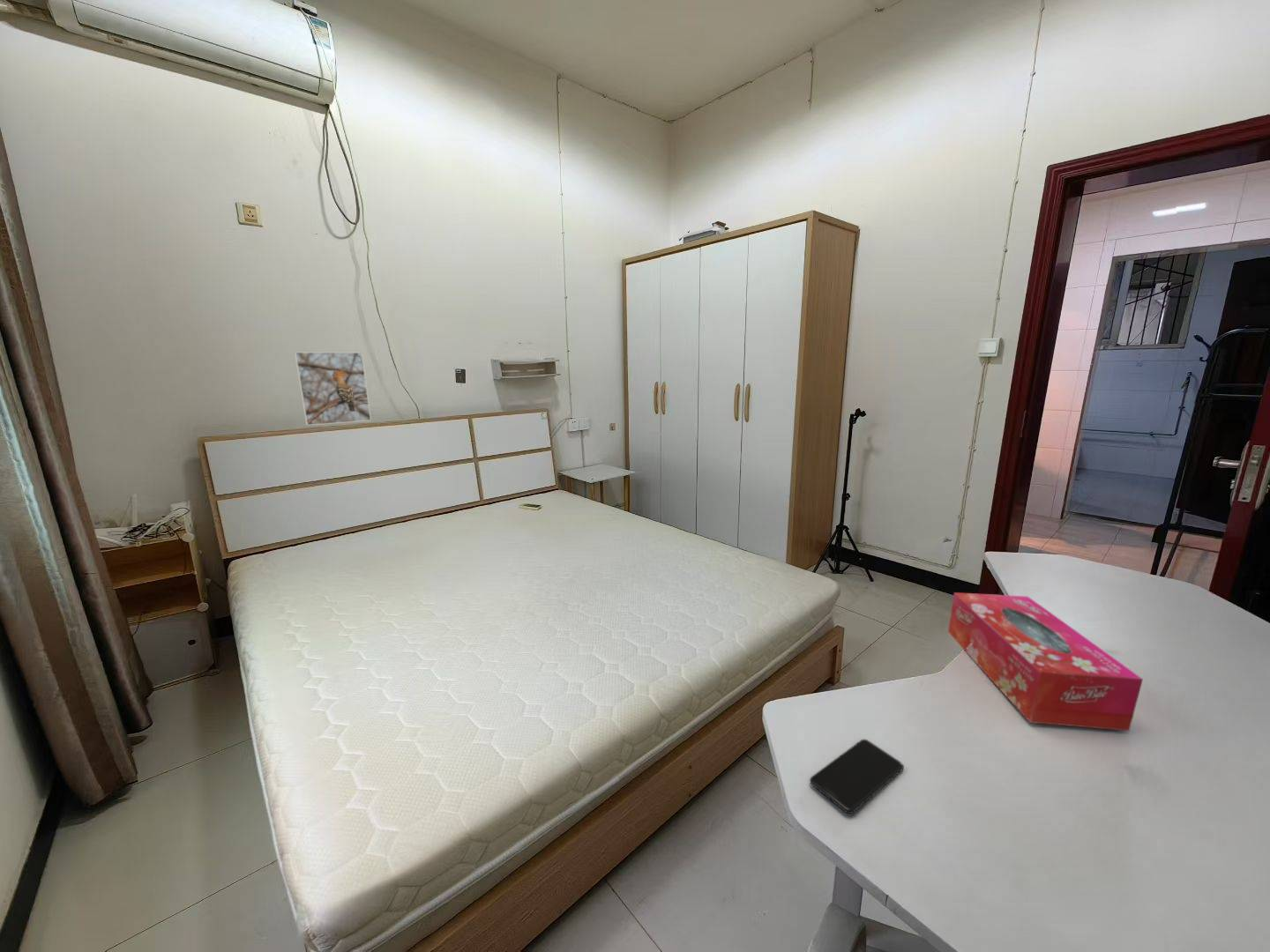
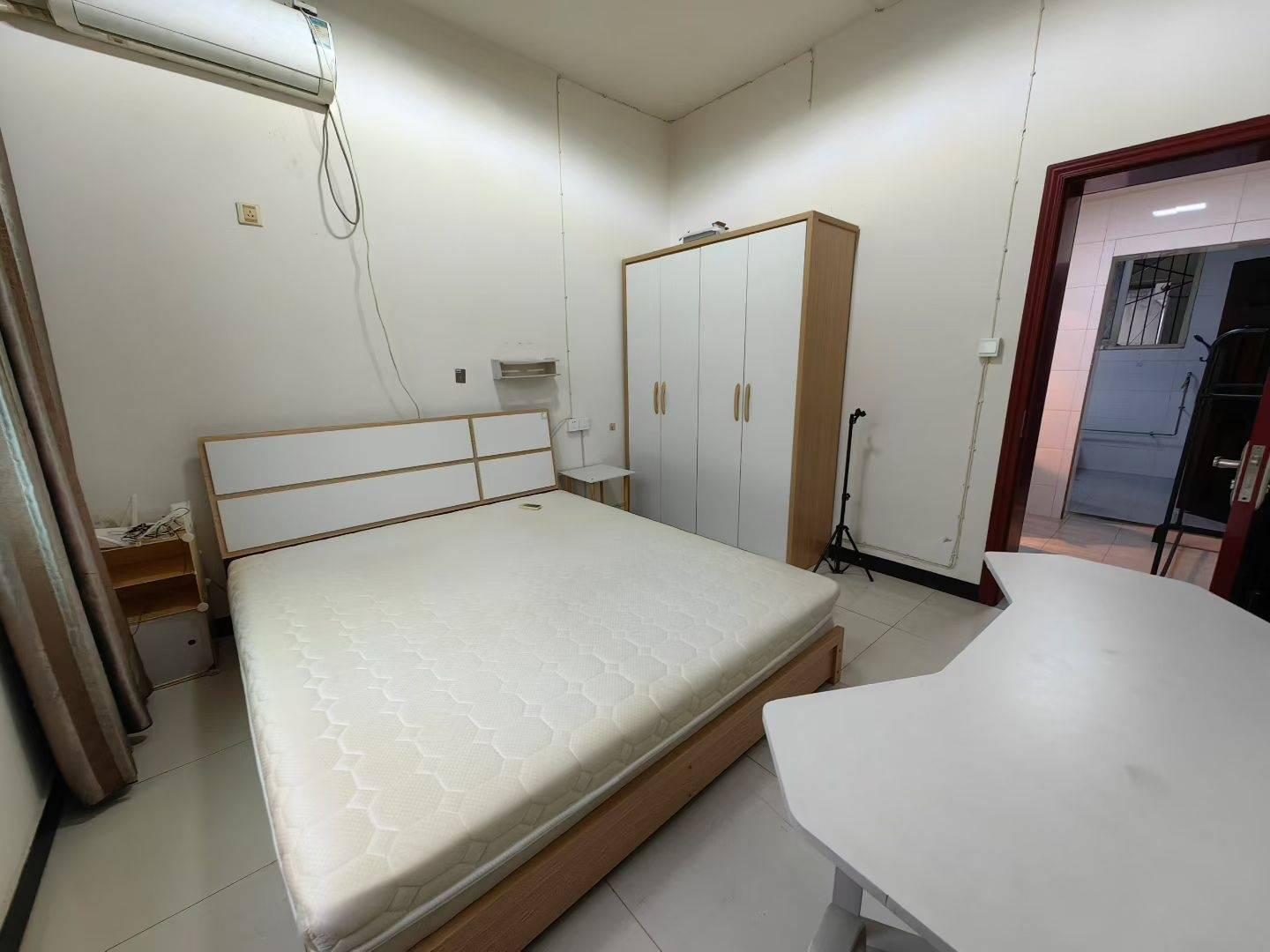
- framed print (334, 388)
- smartphone (856, 773)
- tissue box (1028, 651)
